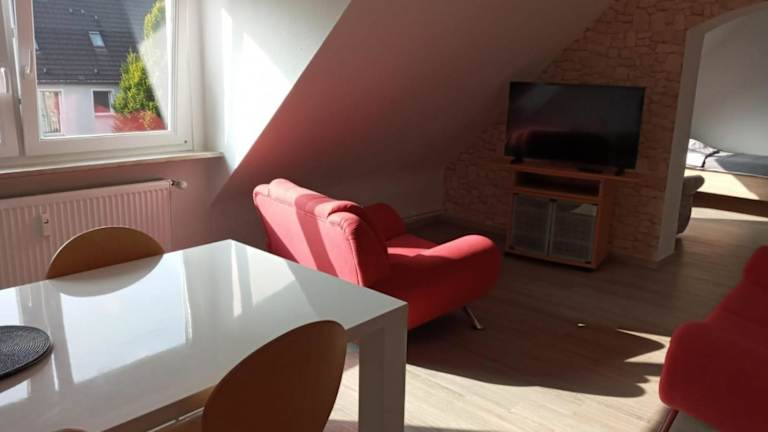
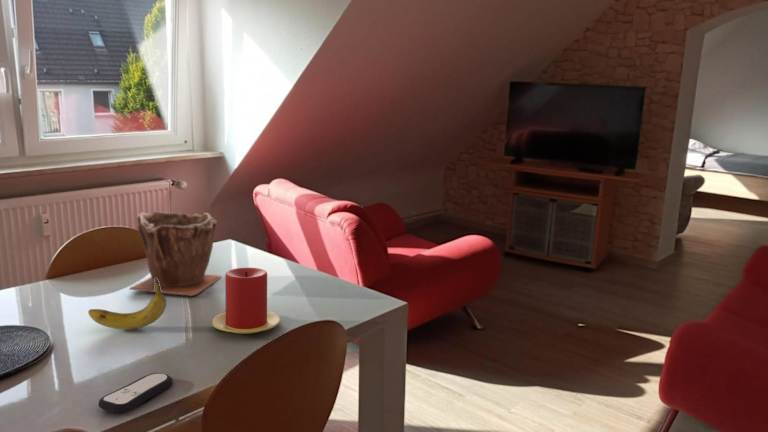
+ plant pot (176, 249)
+ candle (246, 299)
+ fruit (127, 313)
+ remote control (138, 391)
